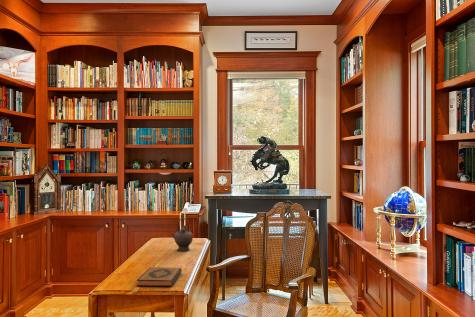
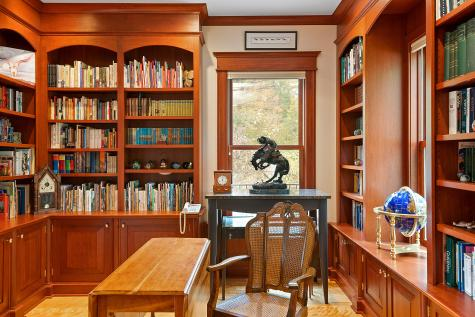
- hardback book (160, 276)
- teapot (181, 234)
